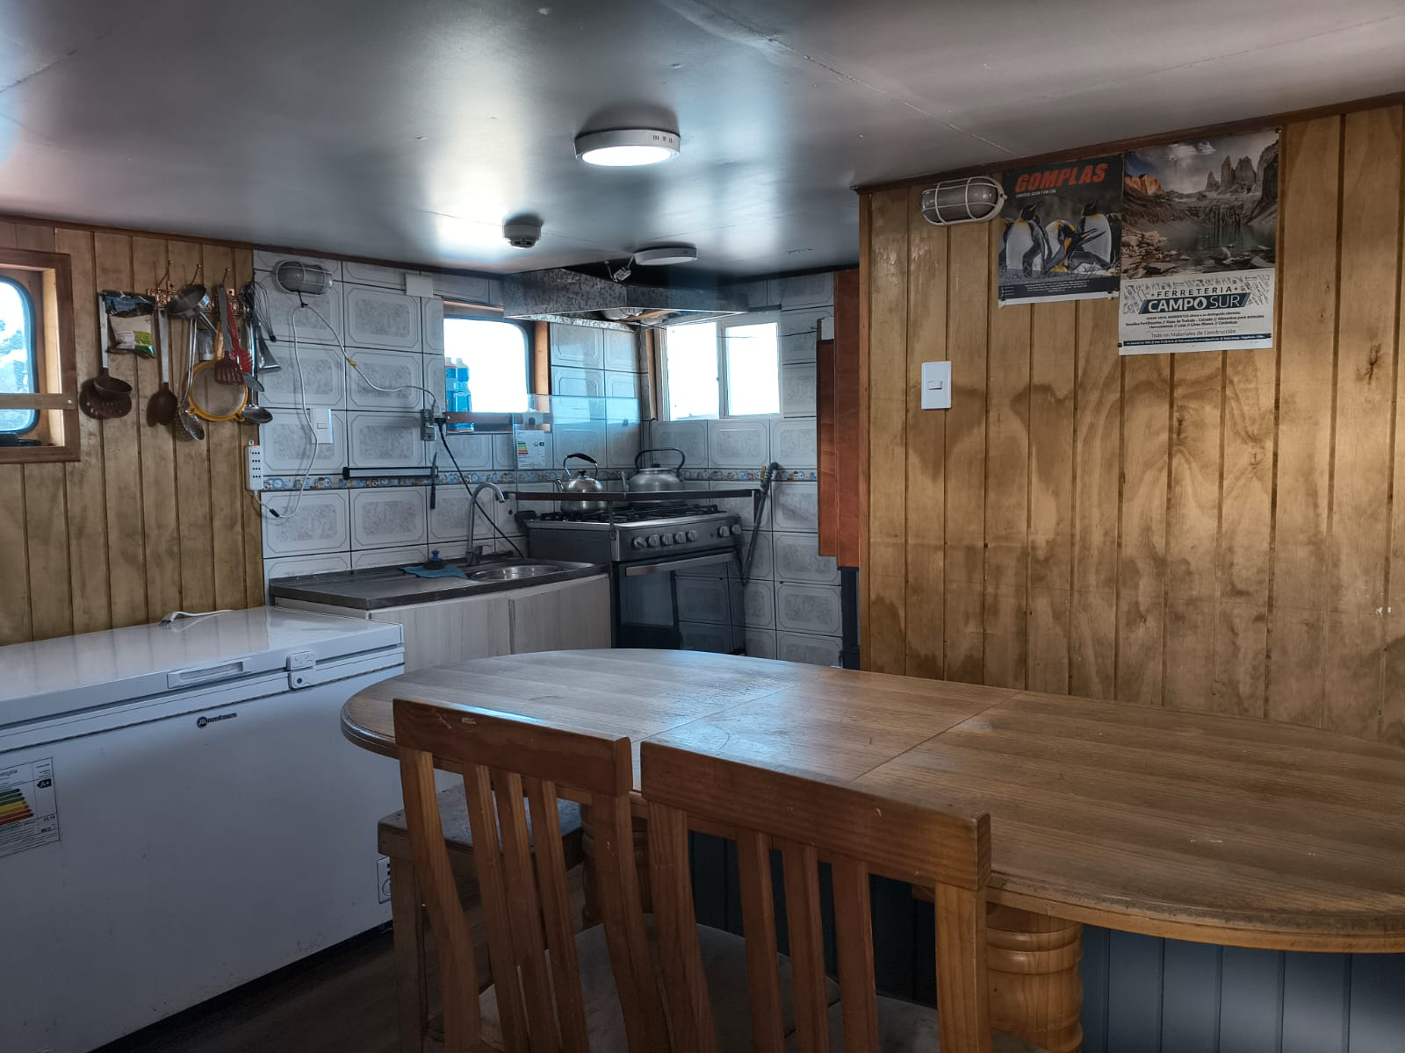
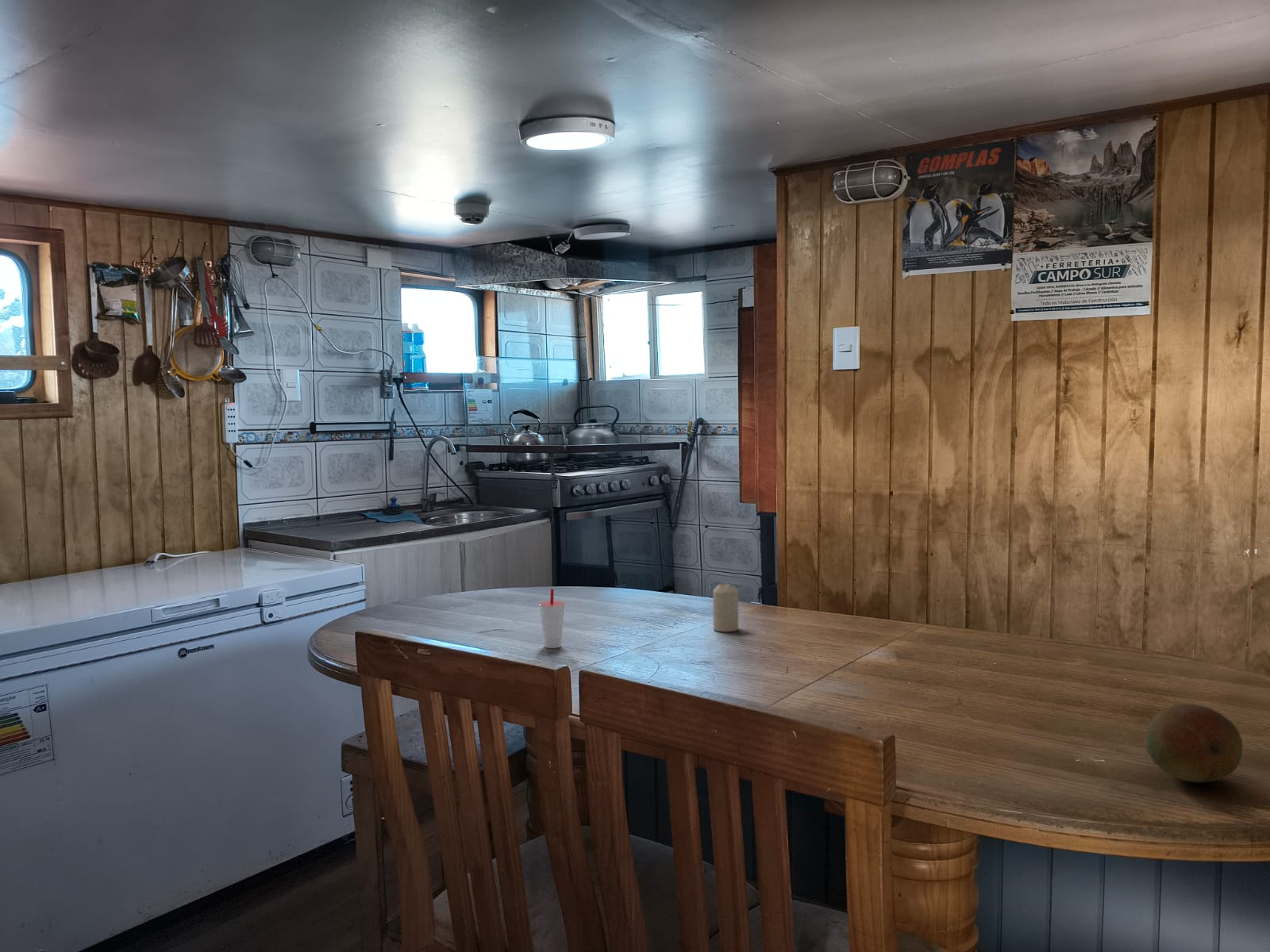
+ fruit (1187, 739)
+ cup (552, 617)
+ candle (725, 606)
